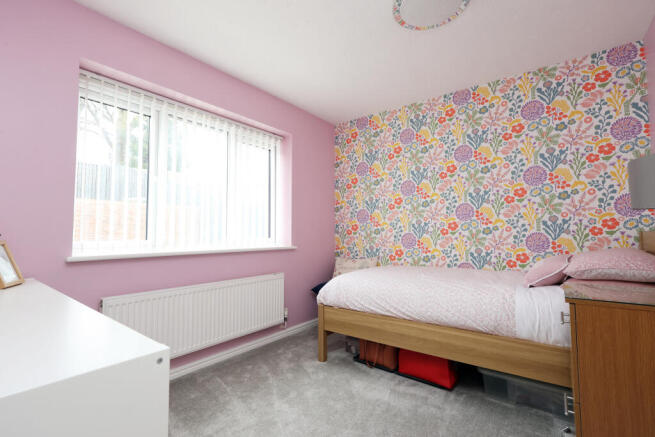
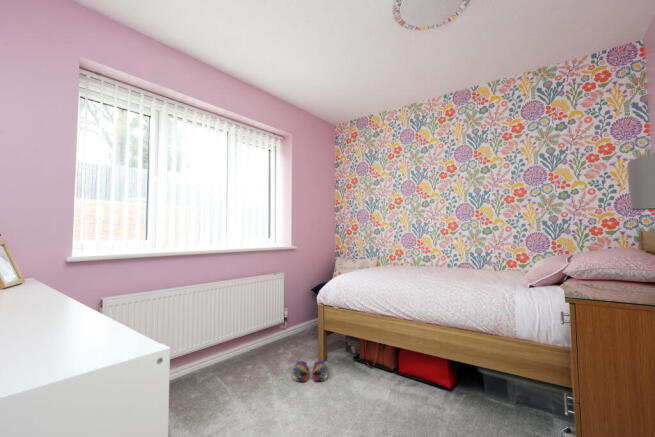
+ slippers (307, 368)
